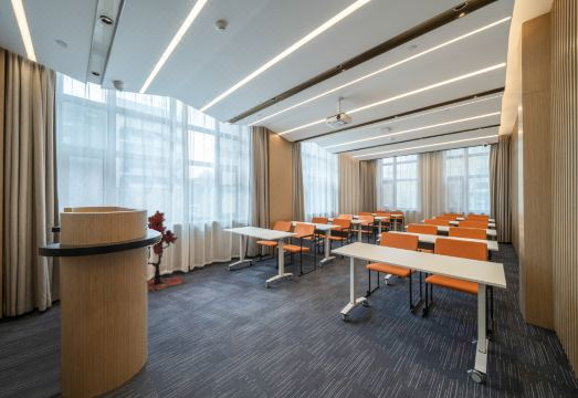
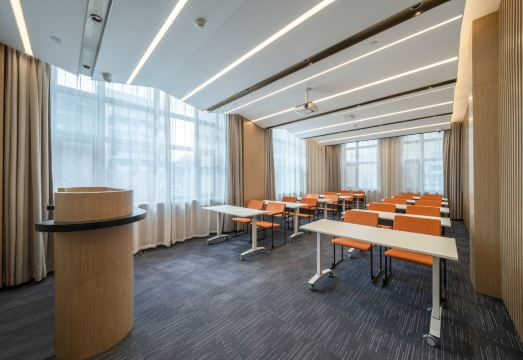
- tree (158, 247)
